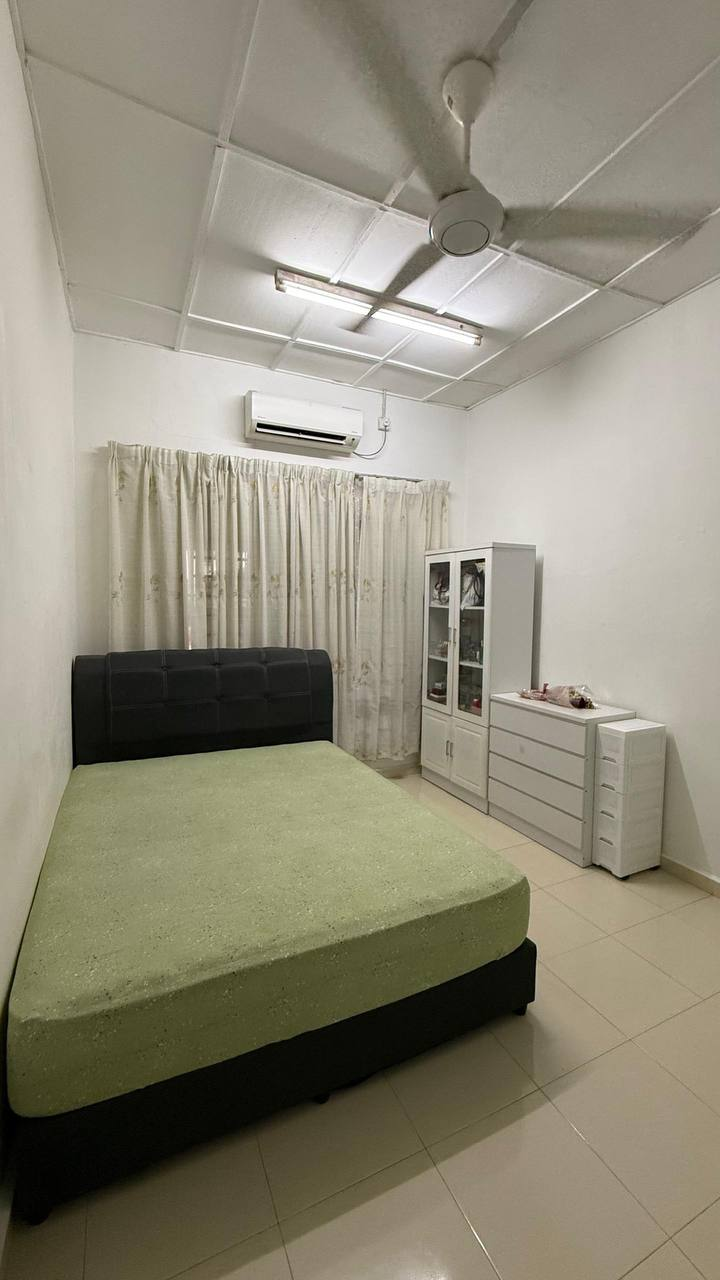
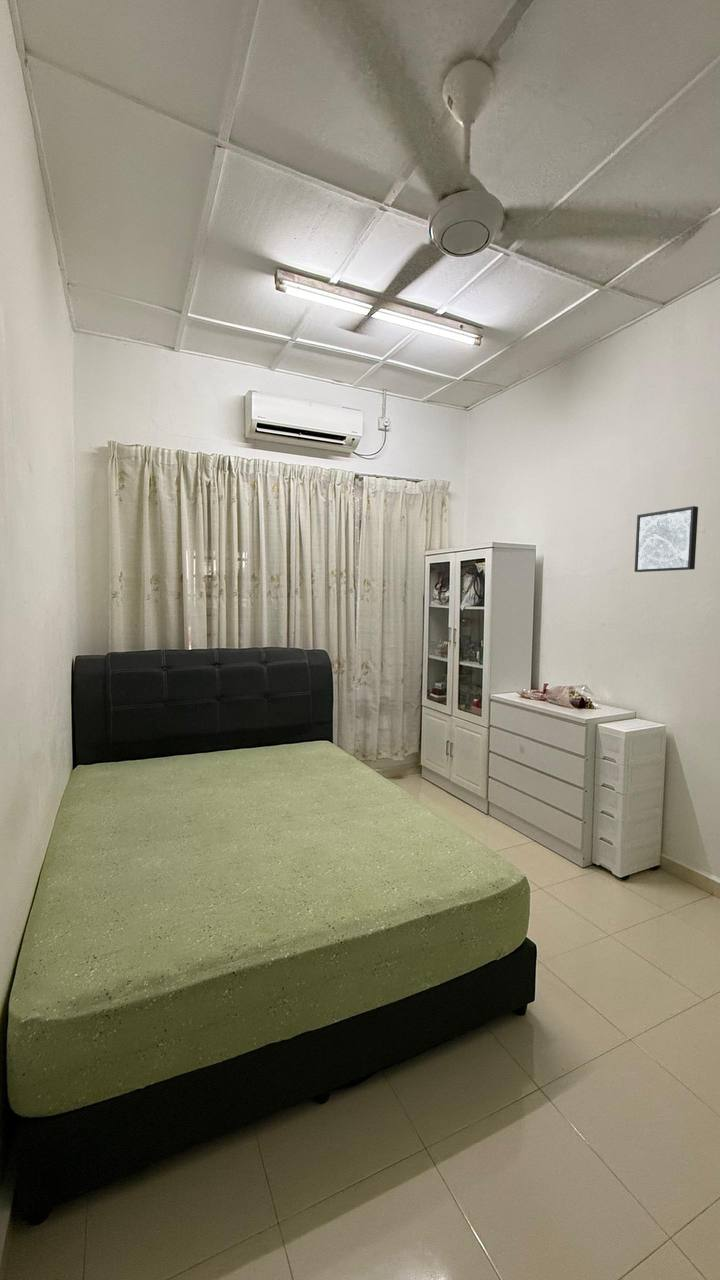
+ wall art (664, 540)
